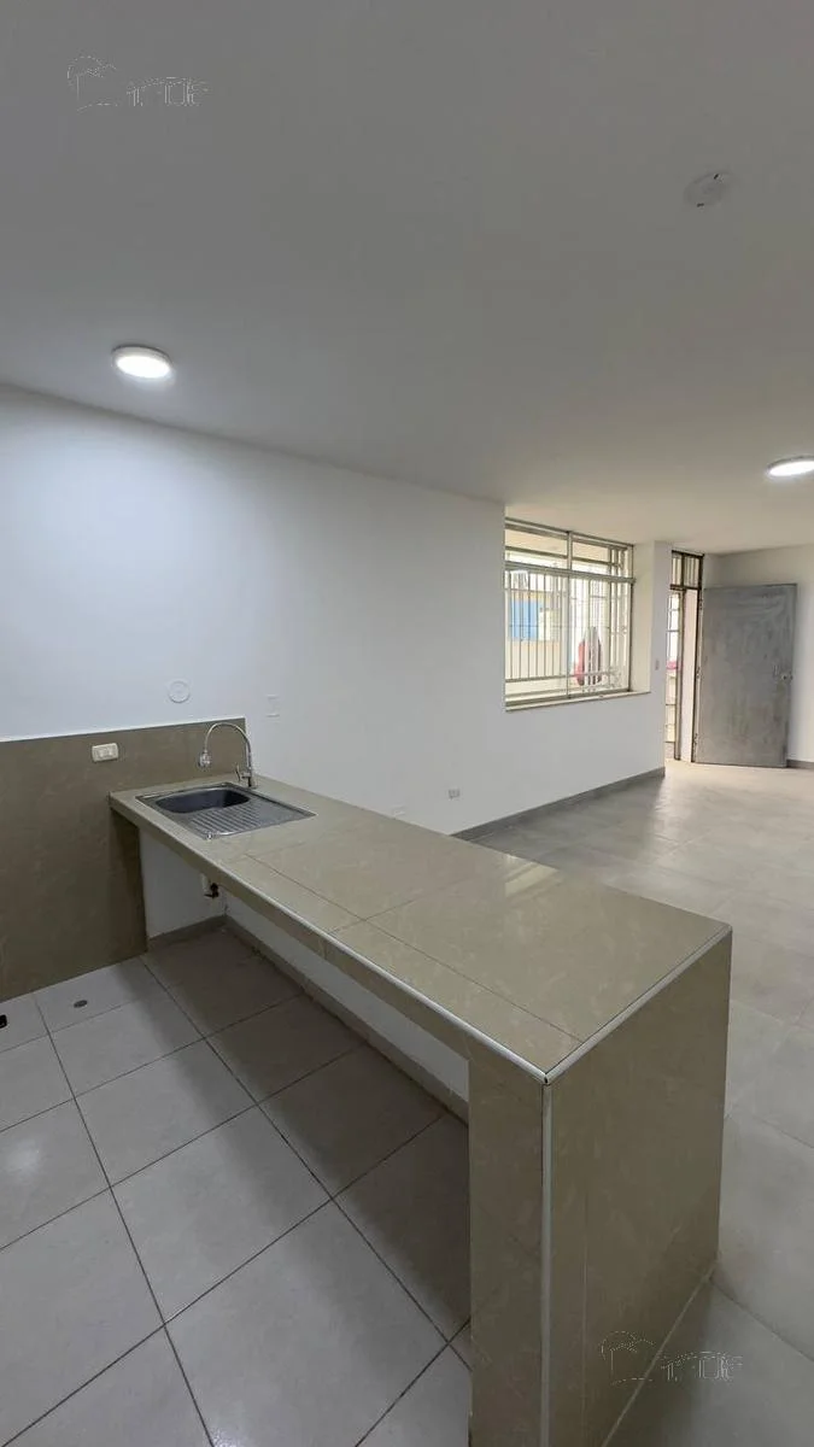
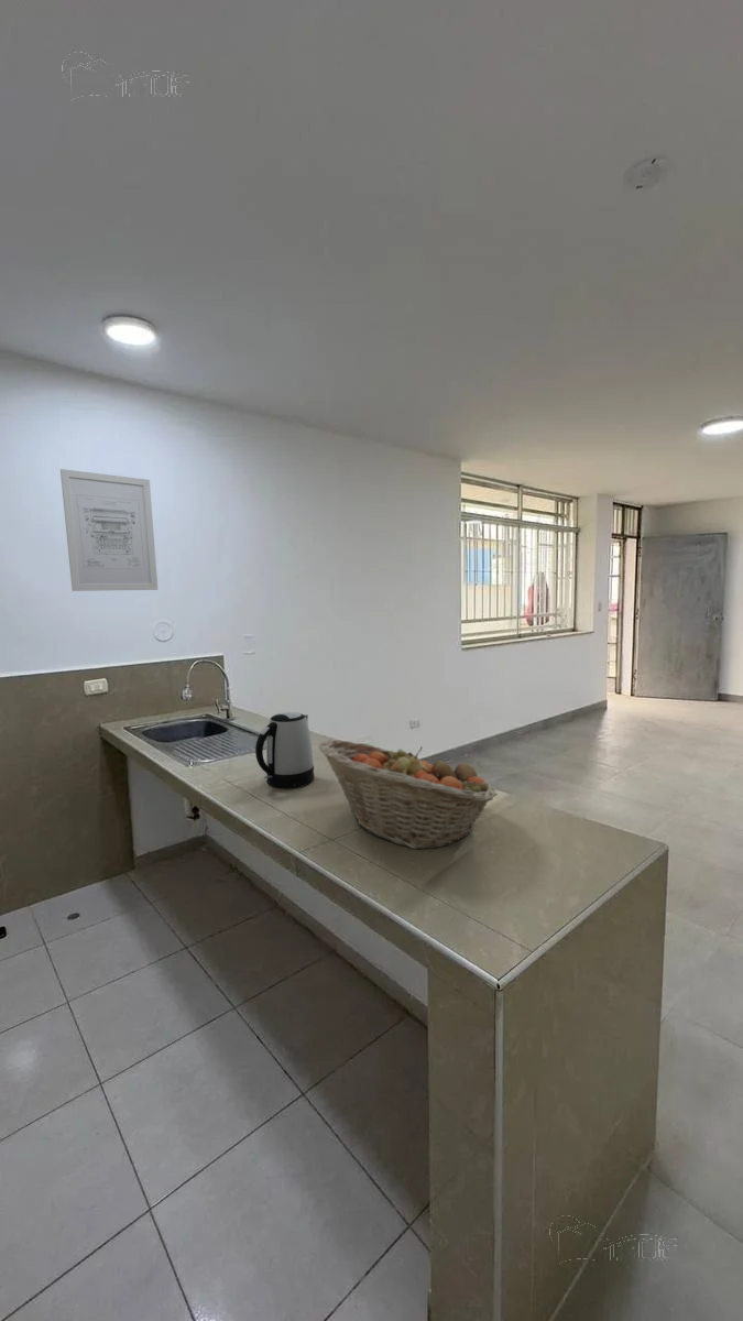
+ kettle (284, 749)
+ wall art (111, 533)
+ fruit basket (403, 780)
